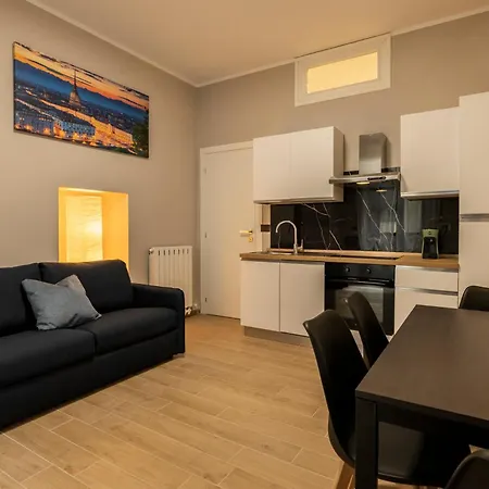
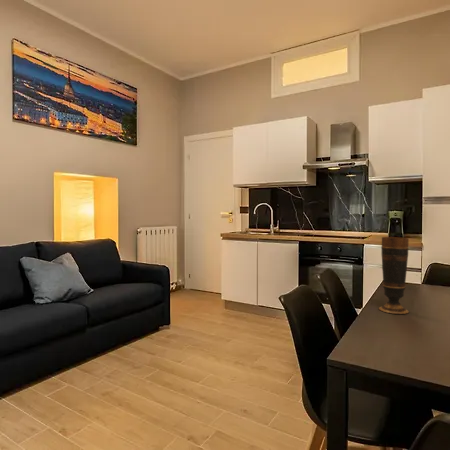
+ vase (394, 274)
